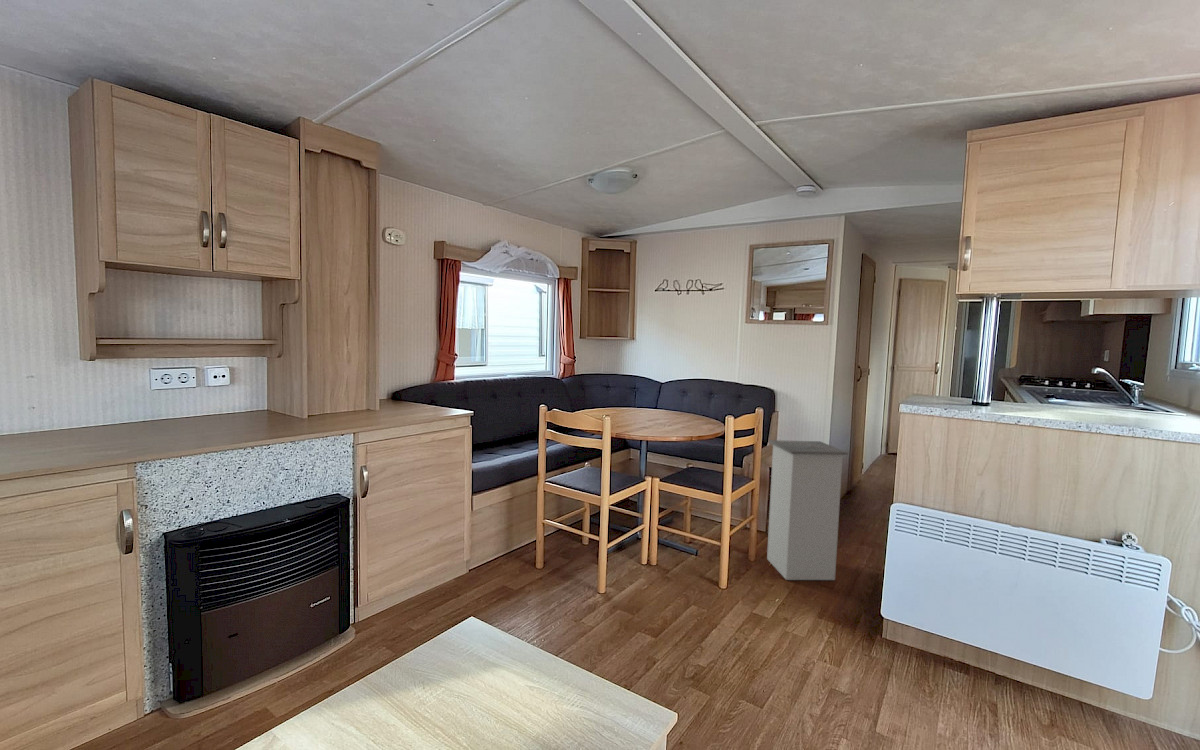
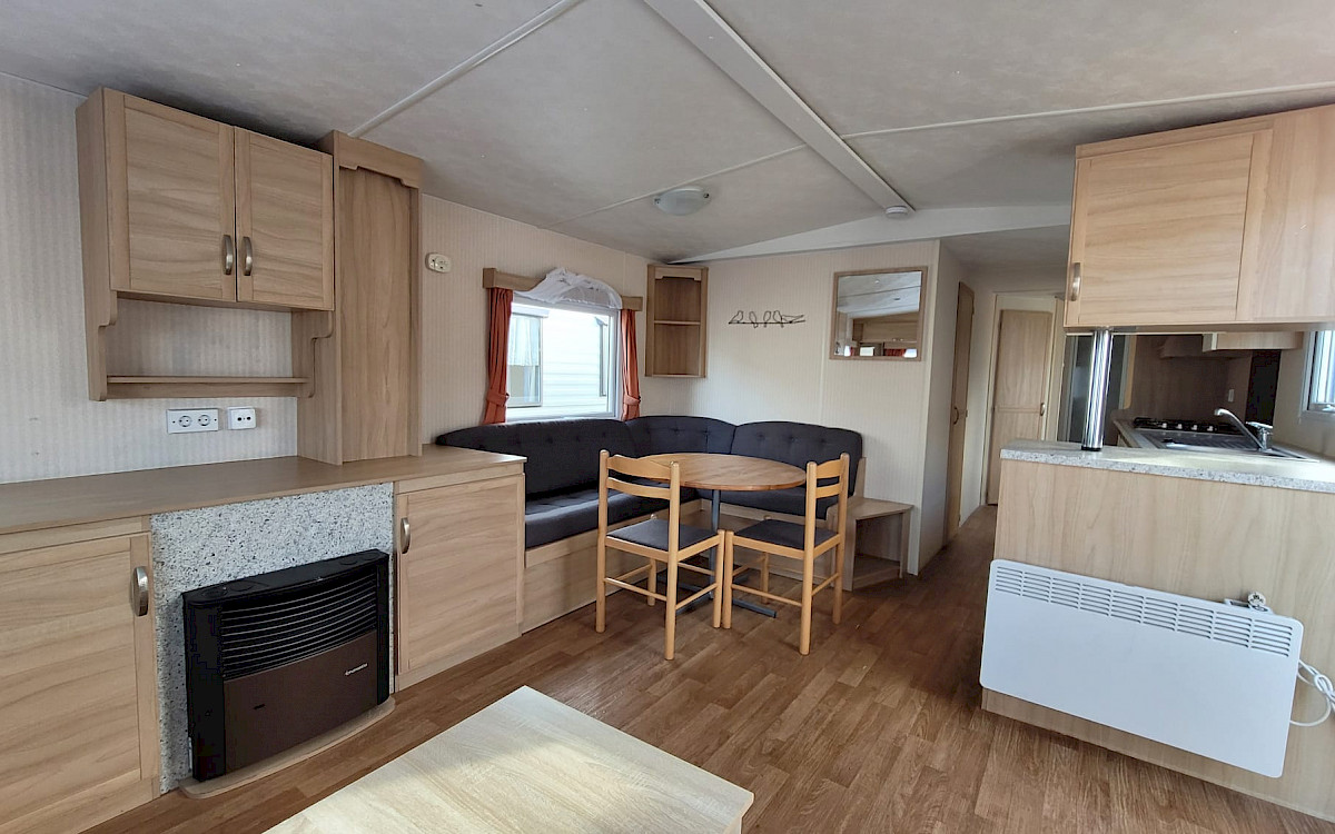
- trash can (803, 506)
